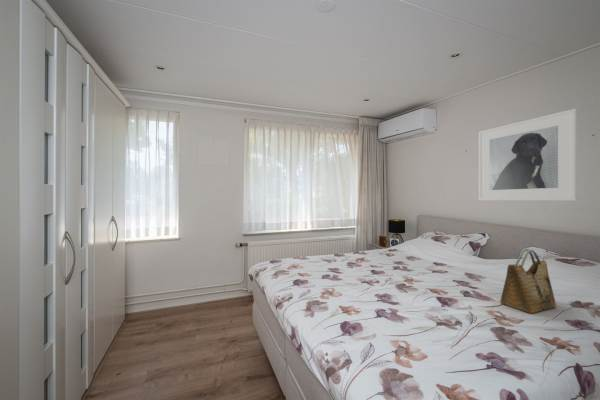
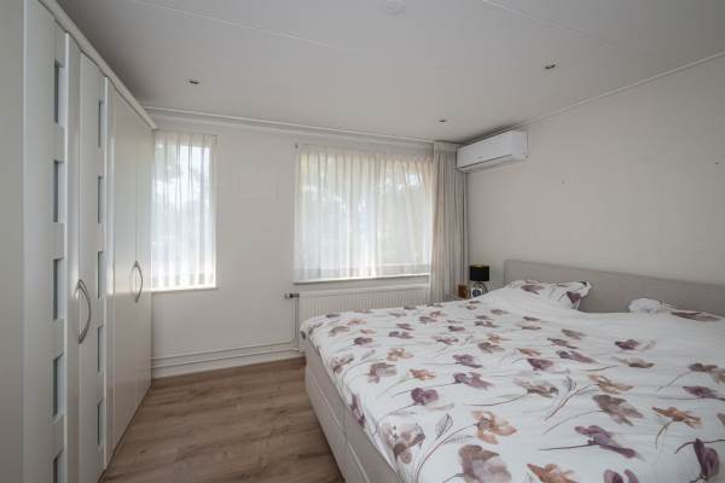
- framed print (520, 161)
- grocery bag (527, 277)
